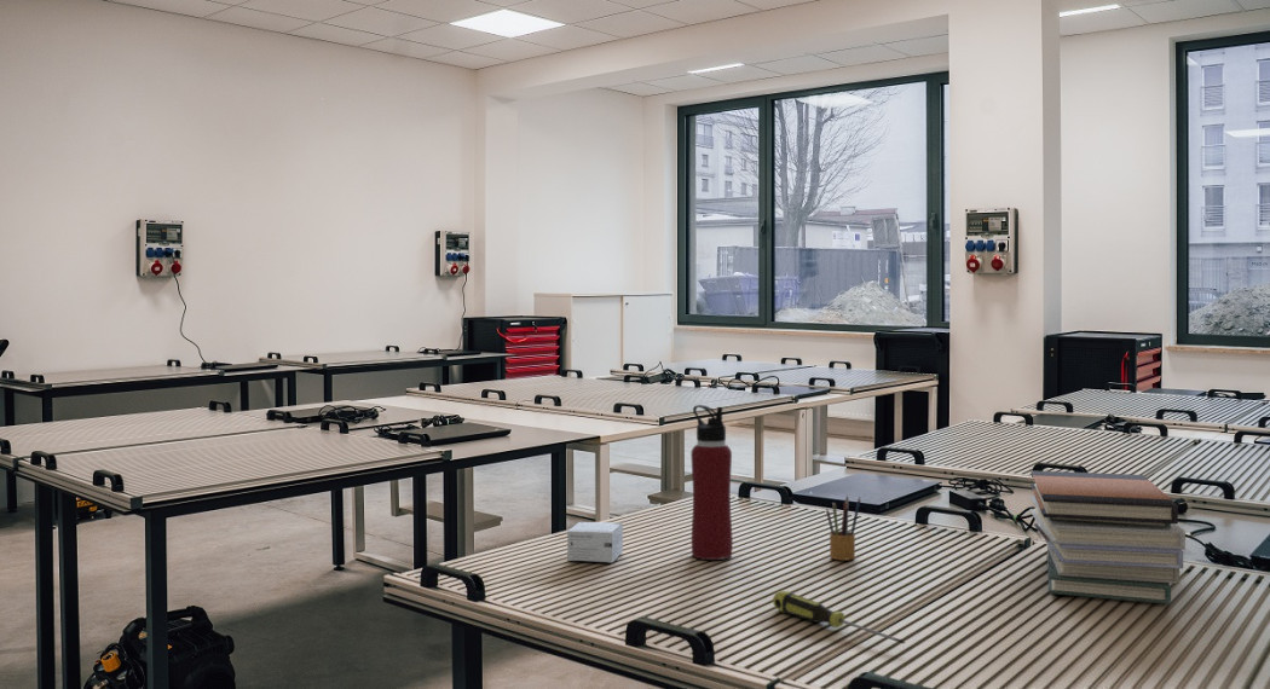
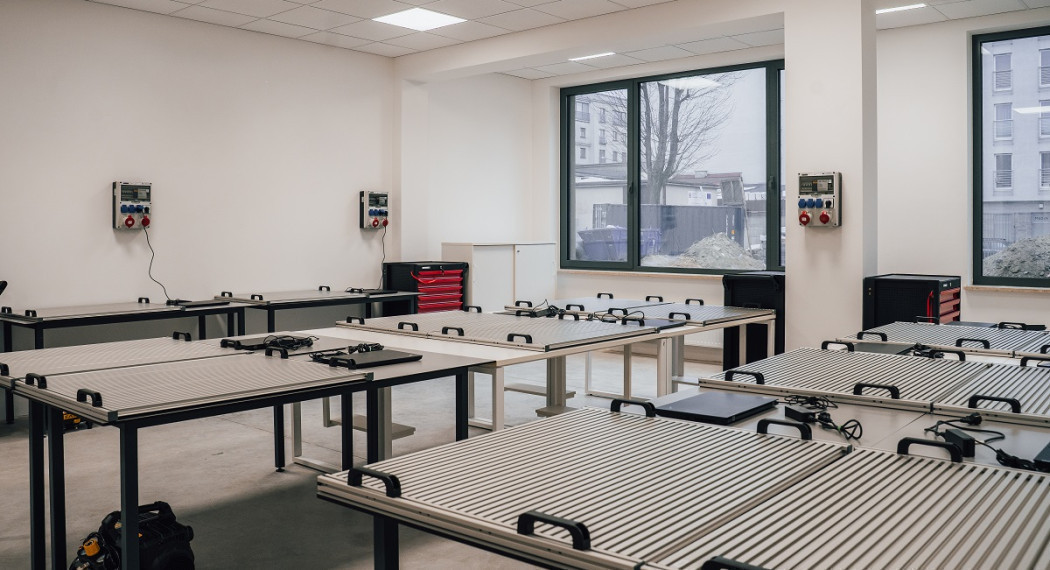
- book stack (1099, 531)
- pencil box (843, 527)
- small box (595, 540)
- screwdriver (836, 615)
- water bottle (711, 480)
